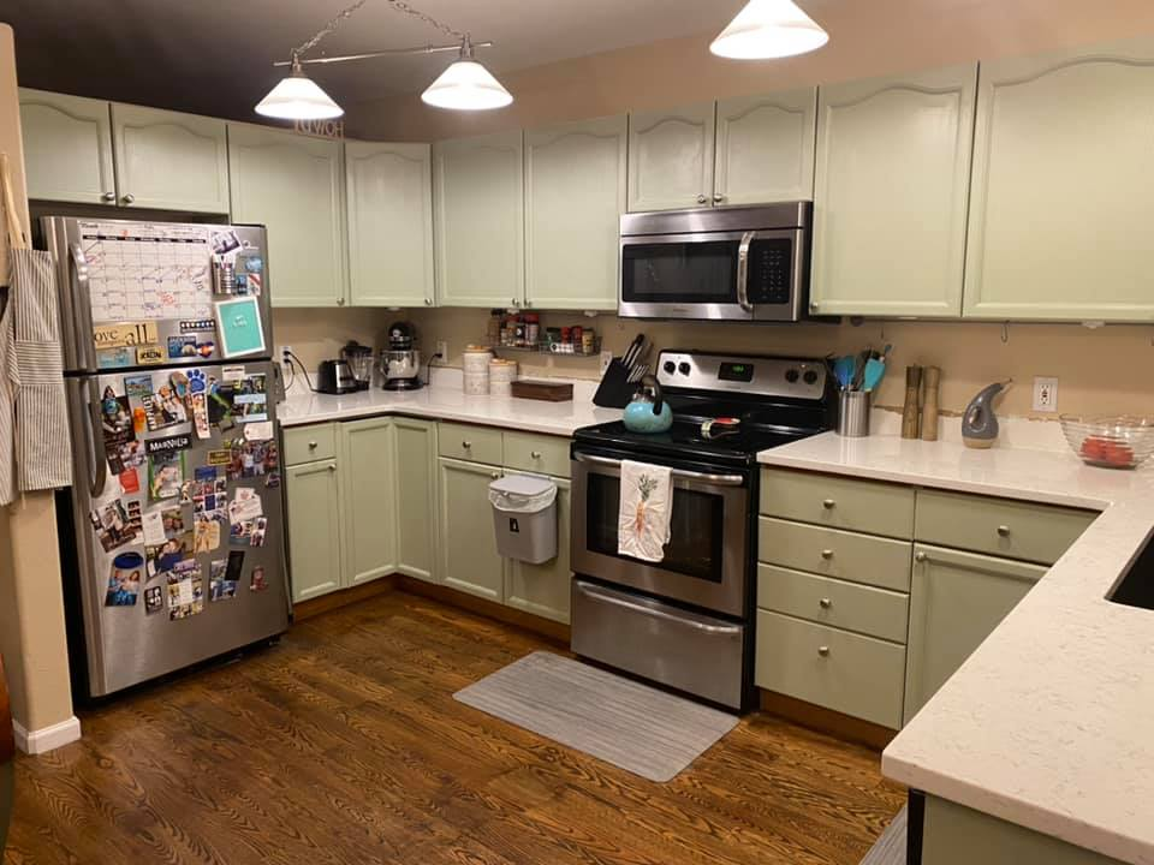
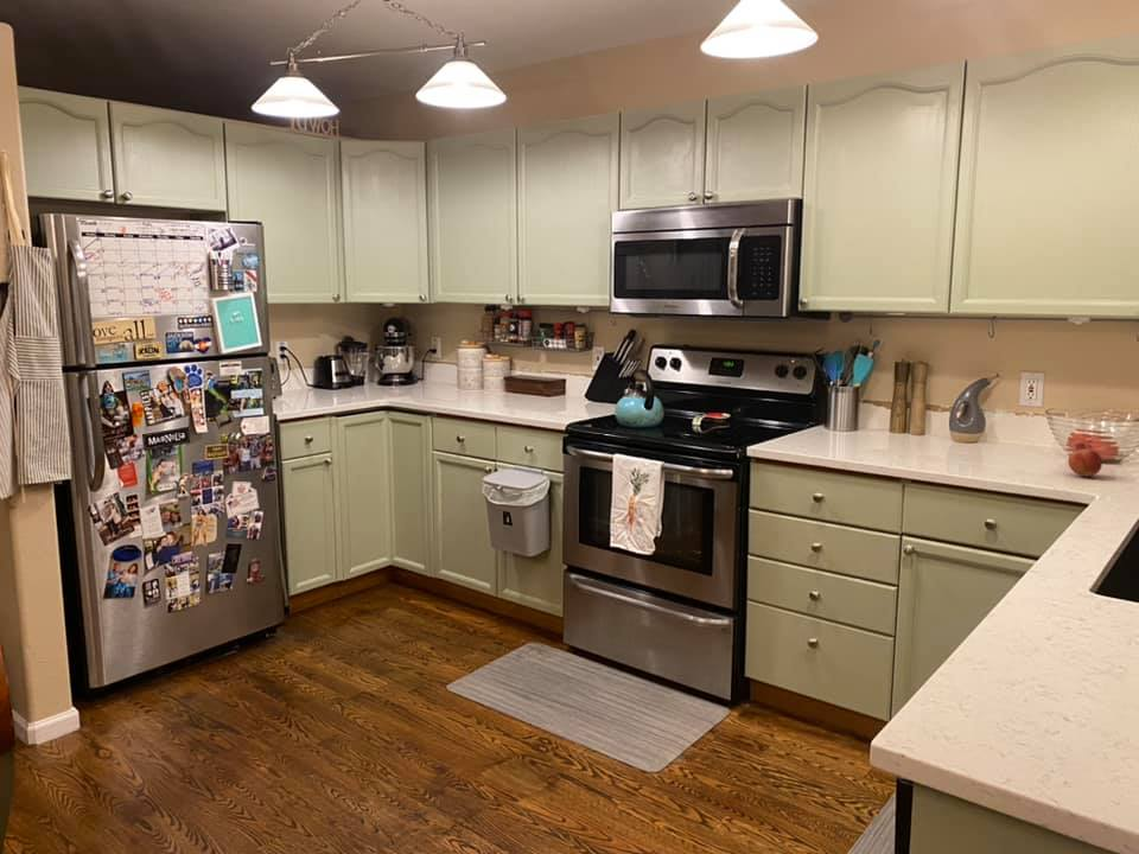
+ fruit (1084, 459)
